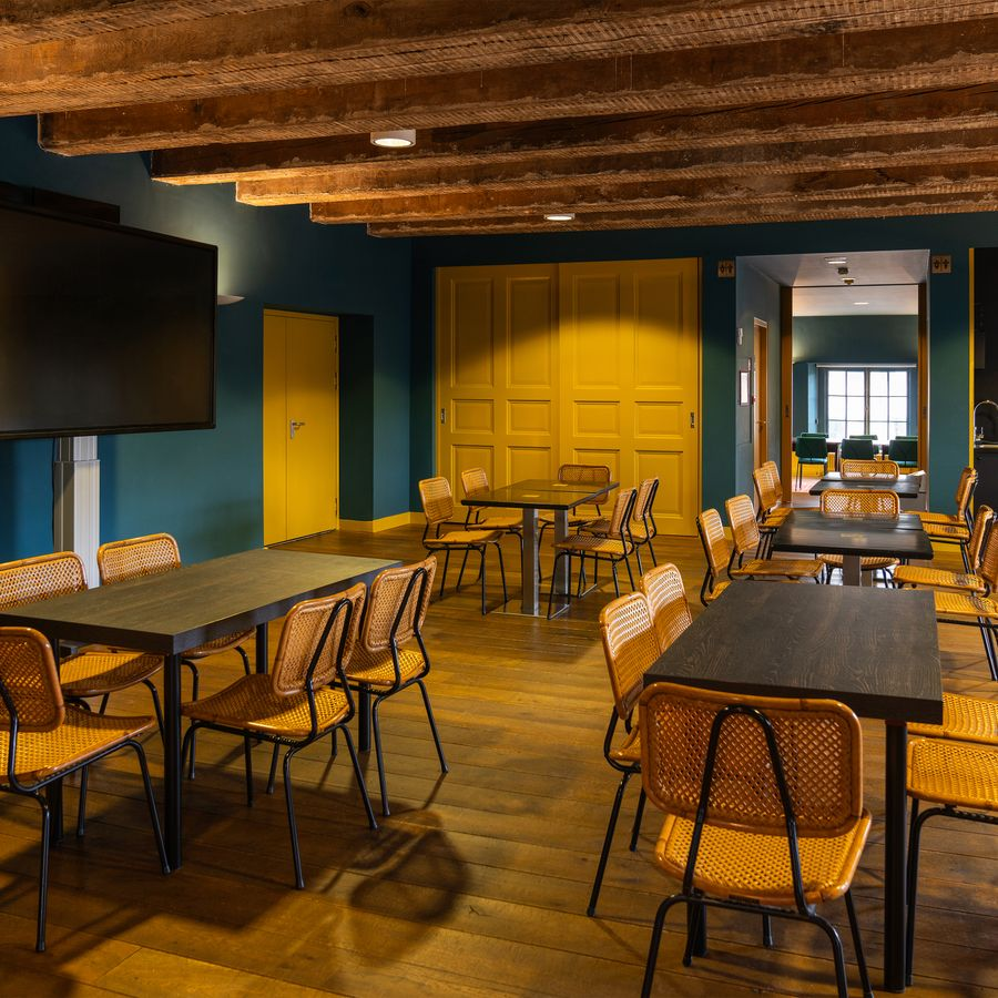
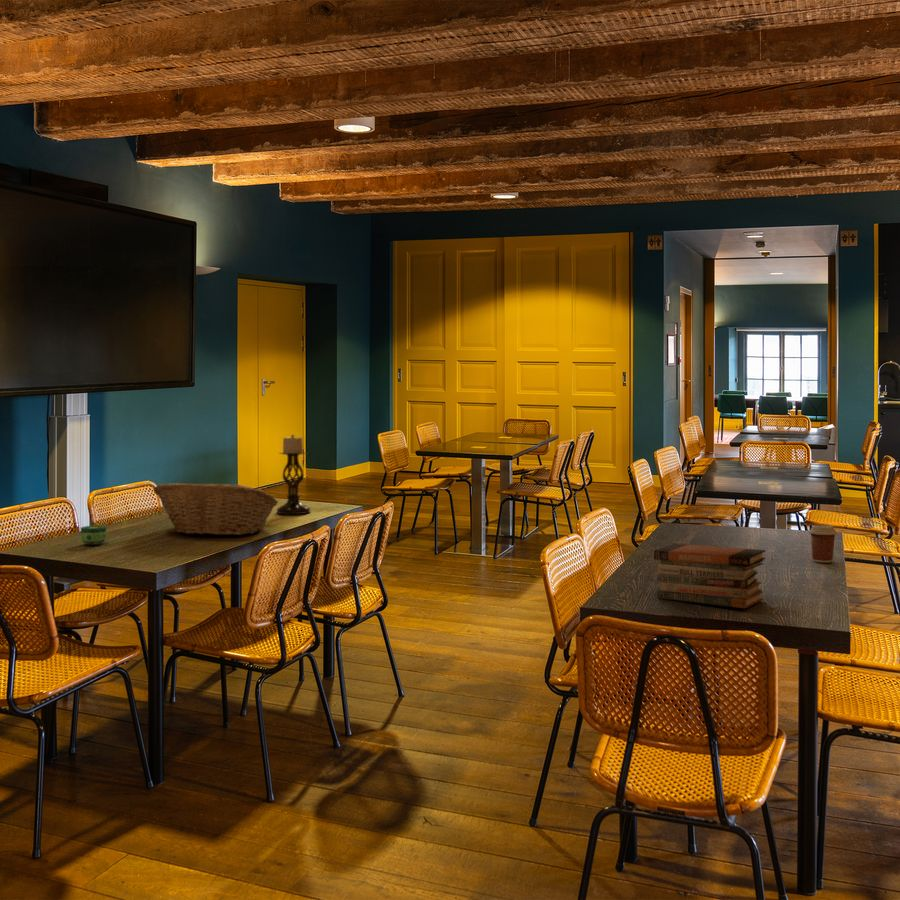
+ book stack (708, 574)
+ fruit basket (216, 506)
+ cup (93, 534)
+ coffee cup (822, 543)
+ candle holder (294, 475)
